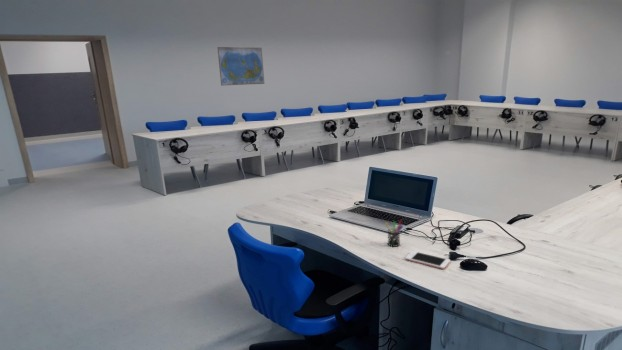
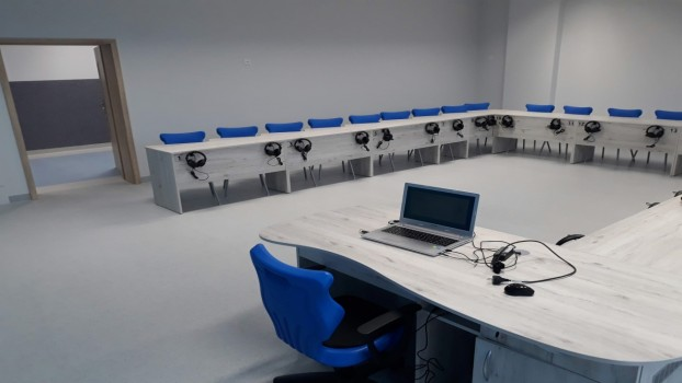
- pen holder (394, 232)
- cell phone (427, 259)
- world map (242, 66)
